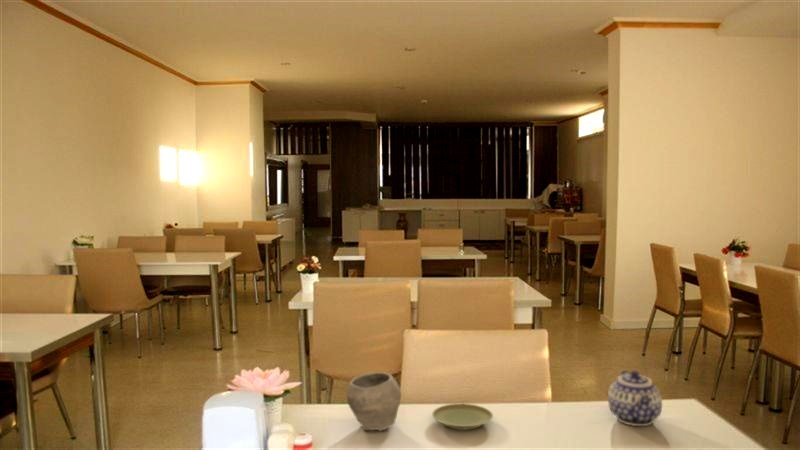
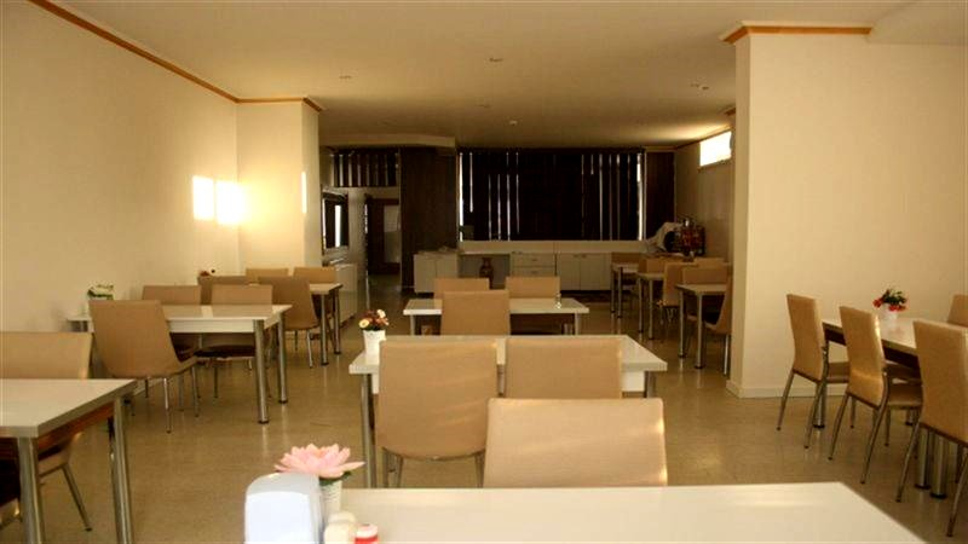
- teapot (634, 395)
- plate (462, 418)
- bowl (374, 401)
